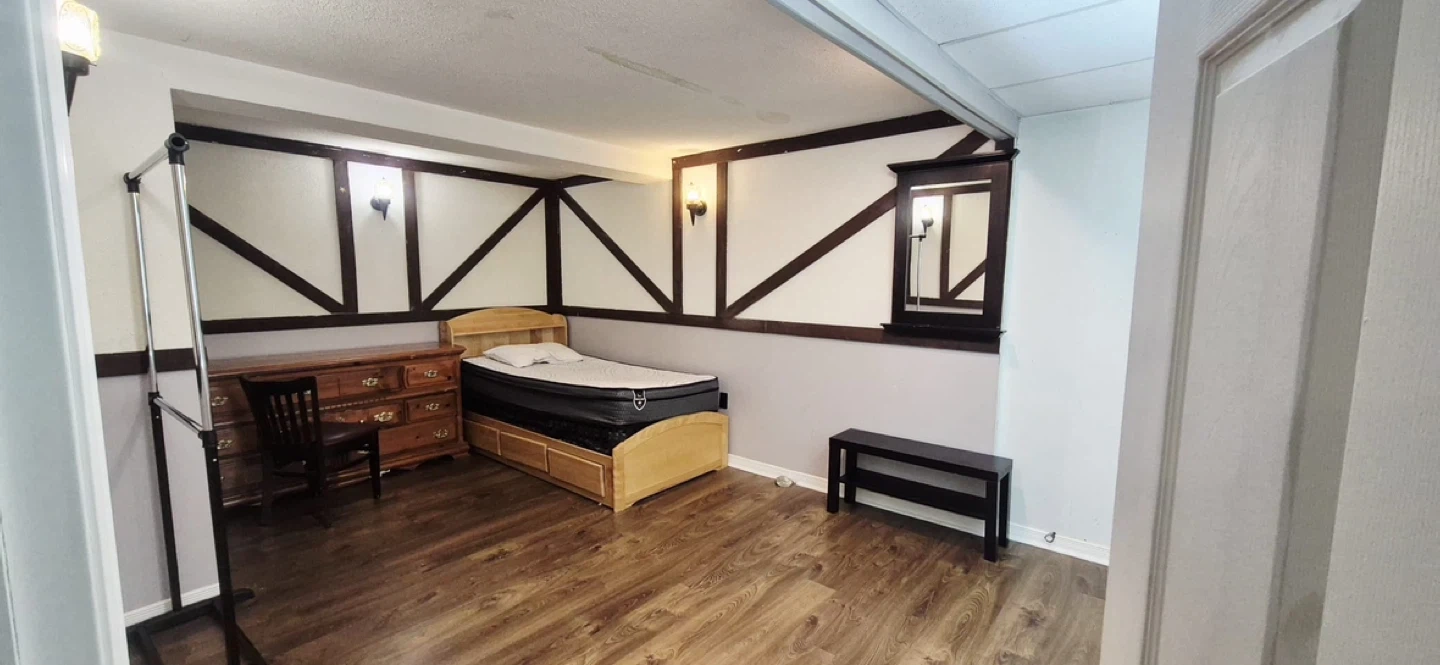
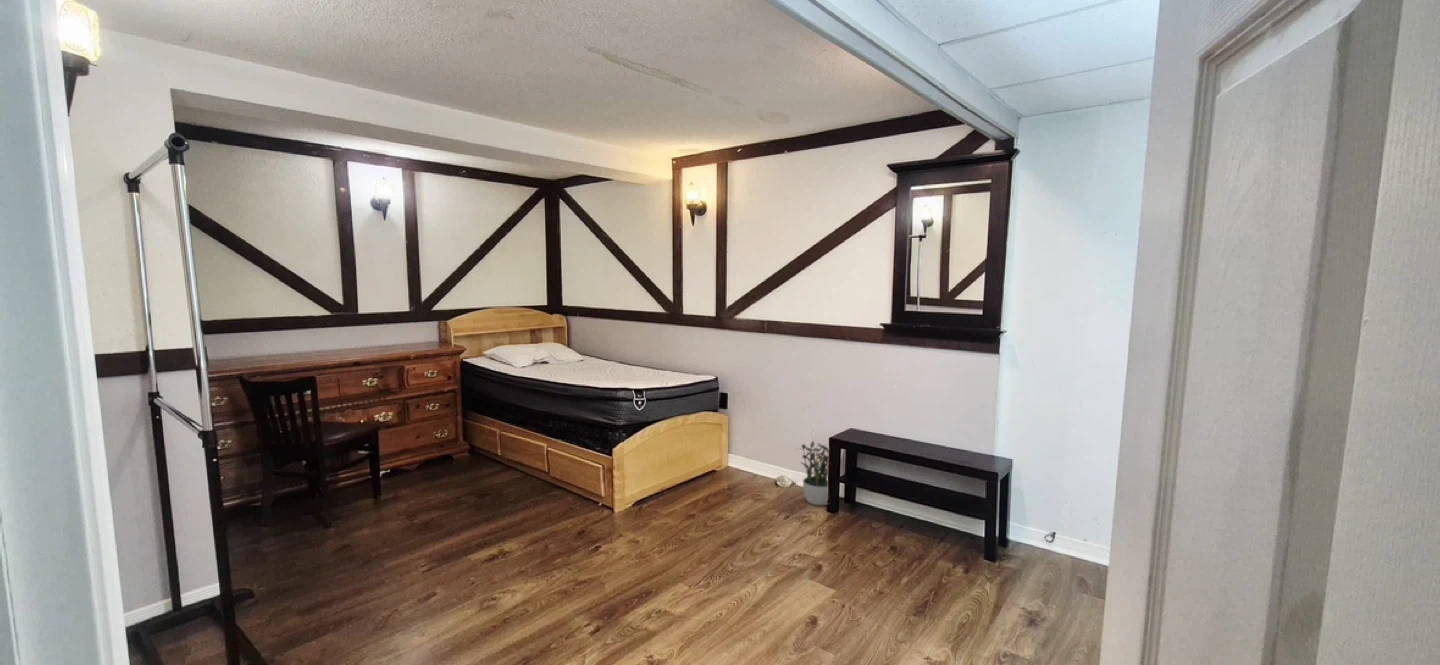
+ potted plant (817, 470)
